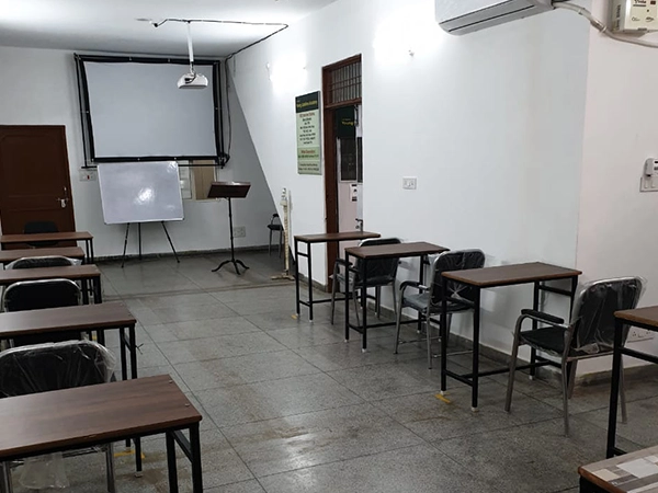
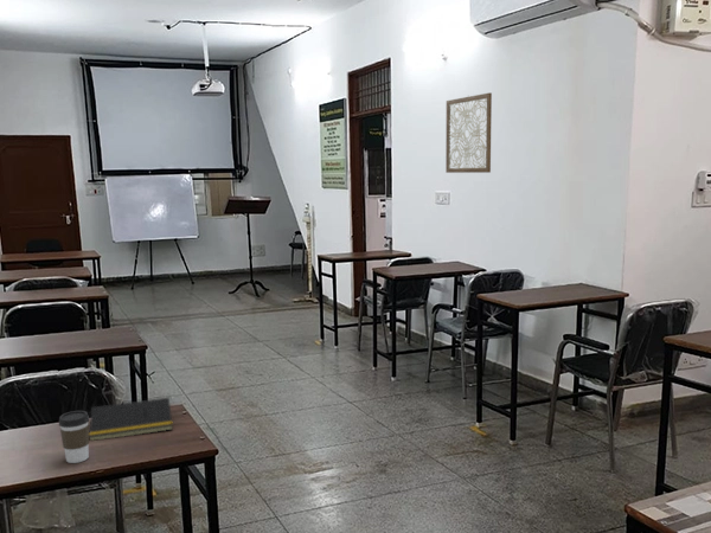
+ notepad (132, 418)
+ coffee cup (75, 436)
+ wall art (469, 134)
